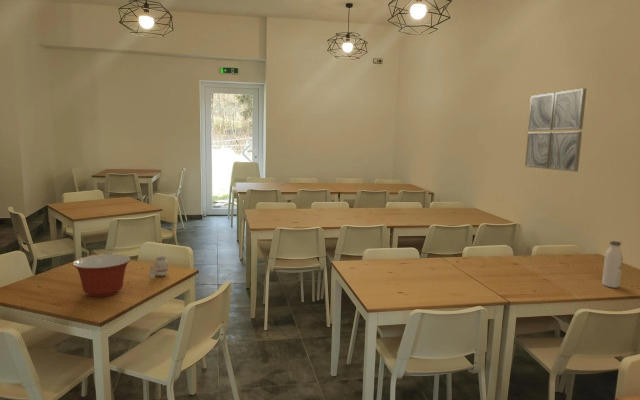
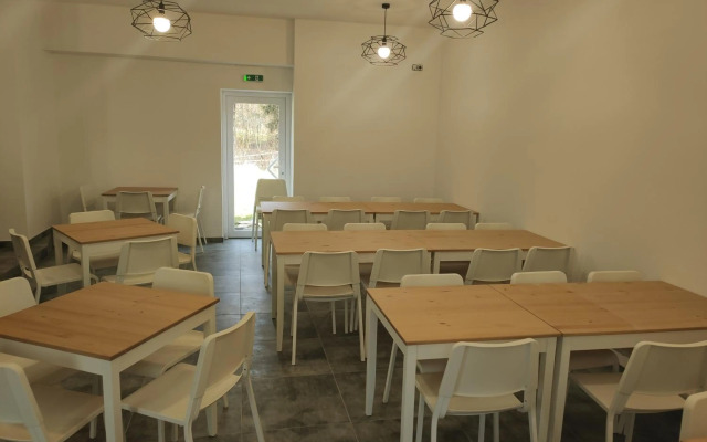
- mixing bowl (102, 276)
- candle (159, 267)
- water bottle (613, 263)
- wall art (552, 132)
